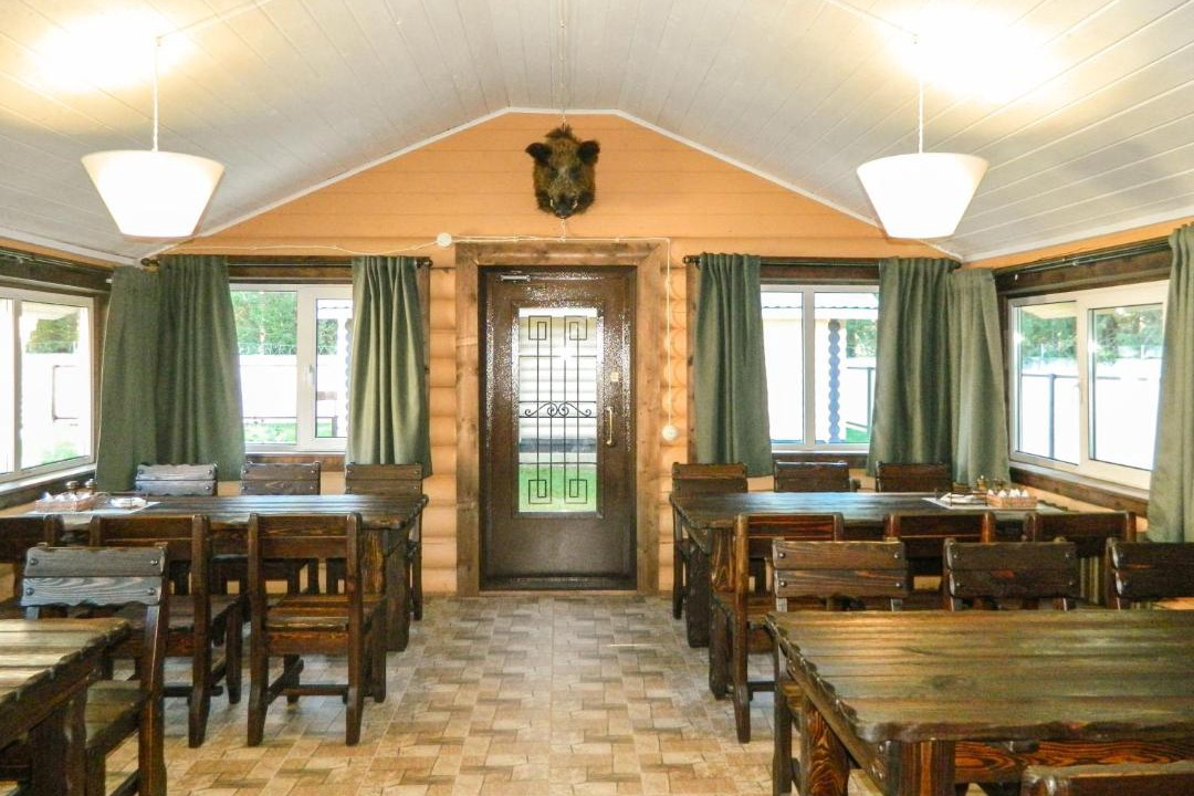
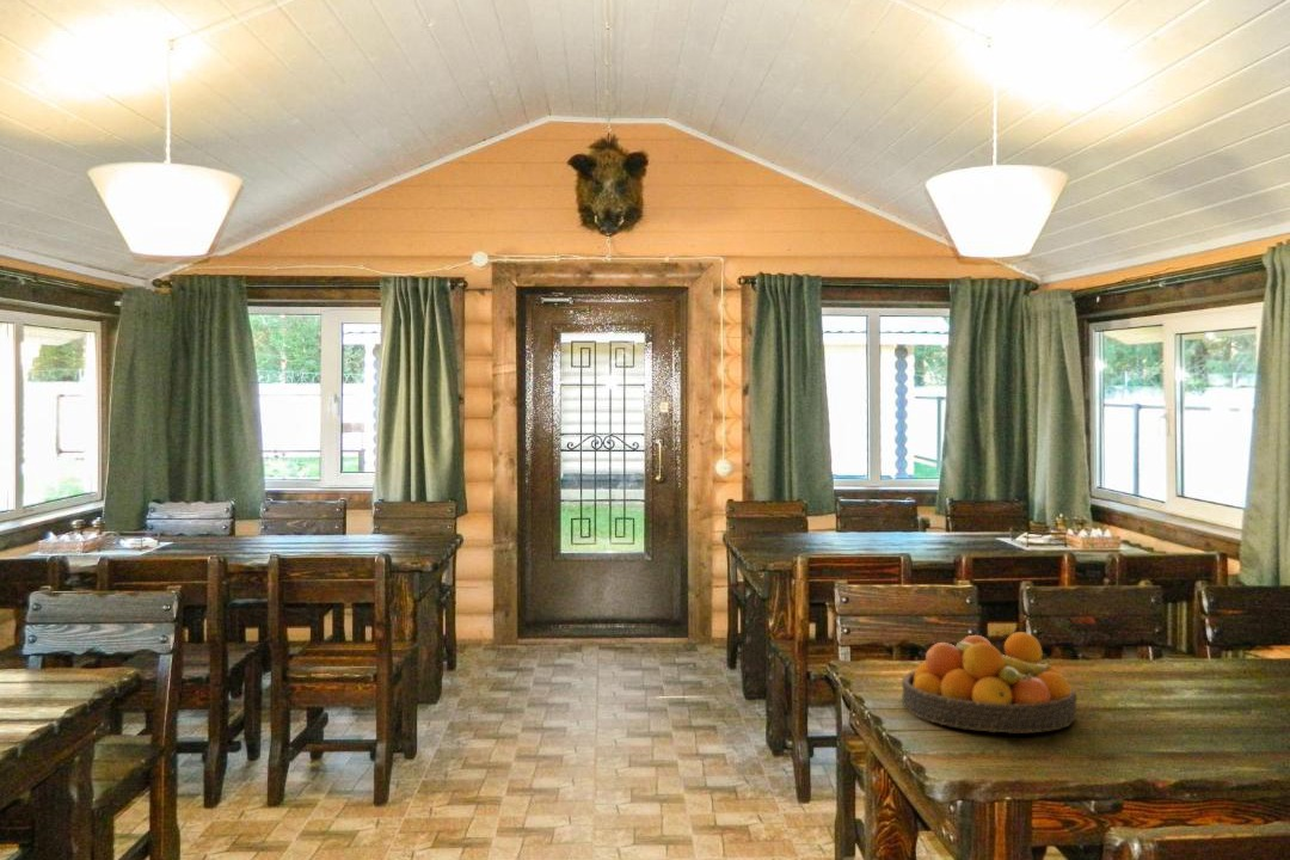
+ fruit bowl (987, 672)
